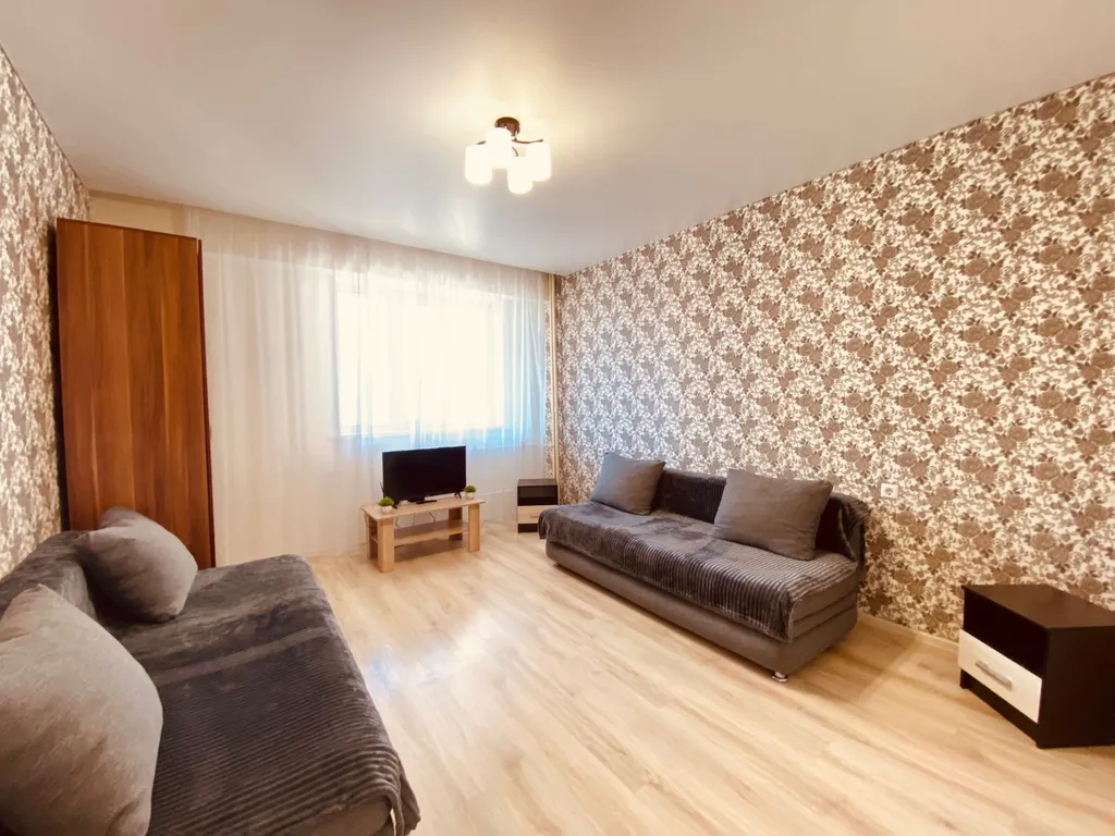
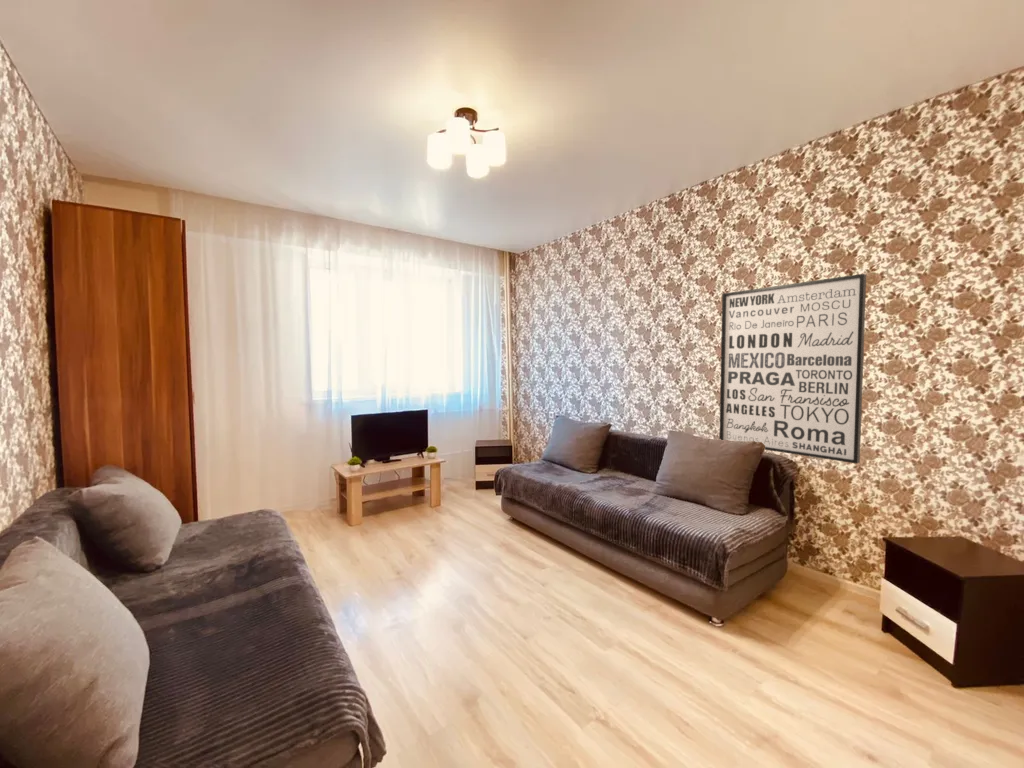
+ wall art (783, 369)
